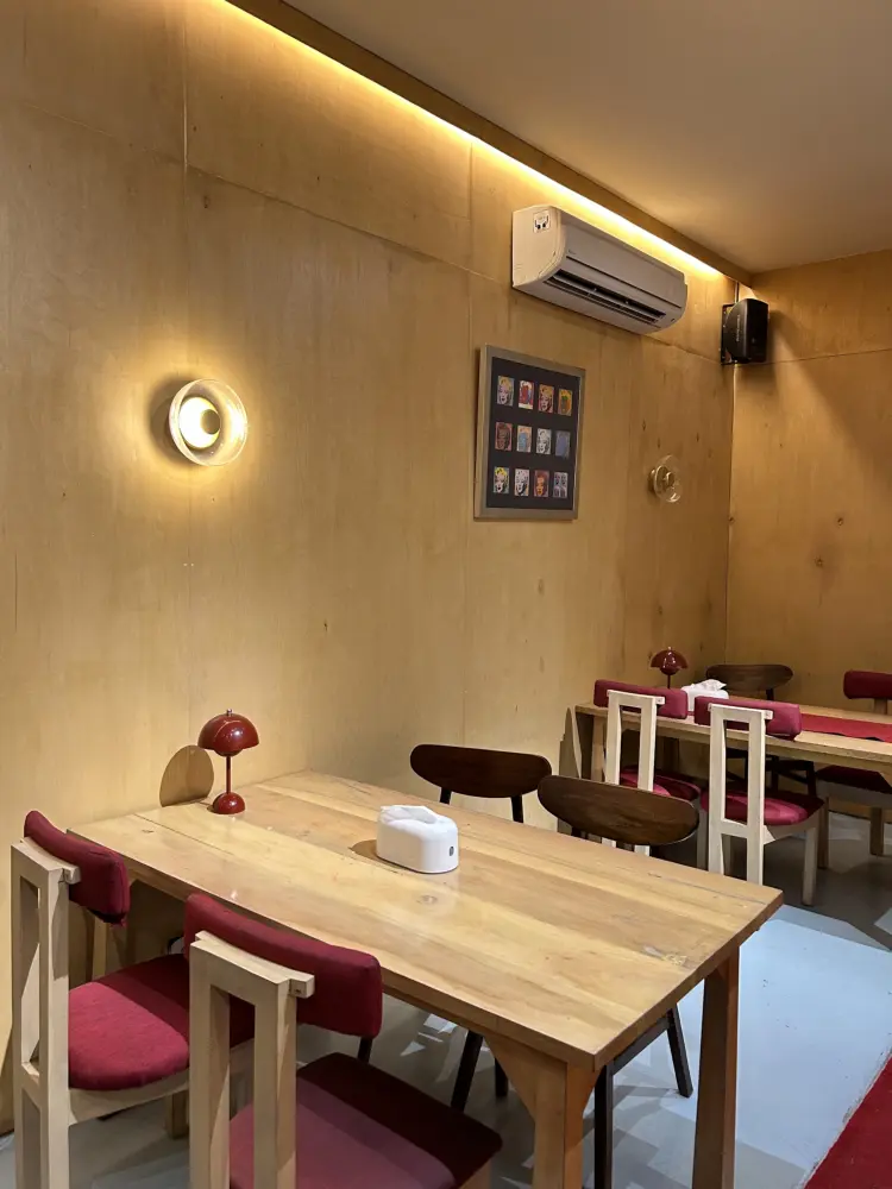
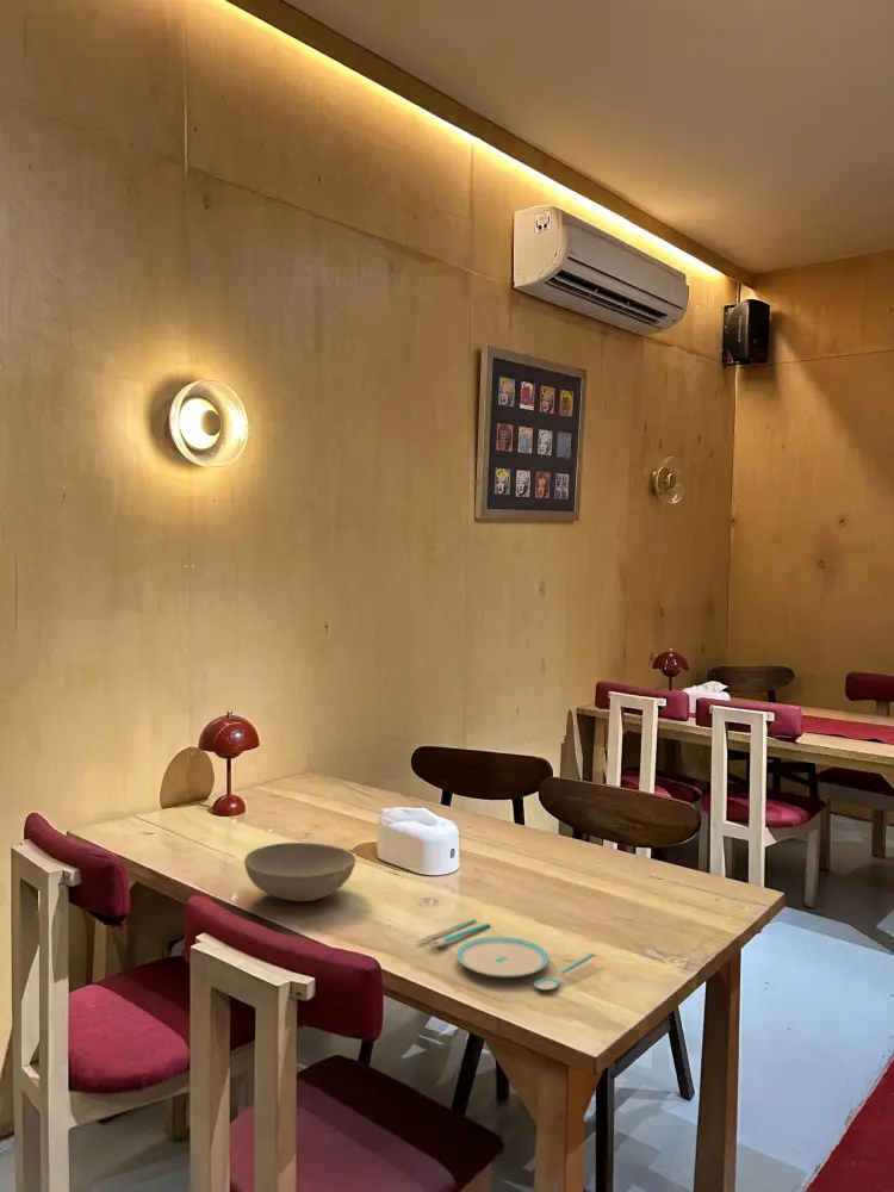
+ plate (501, 951)
+ bowl (299, 876)
